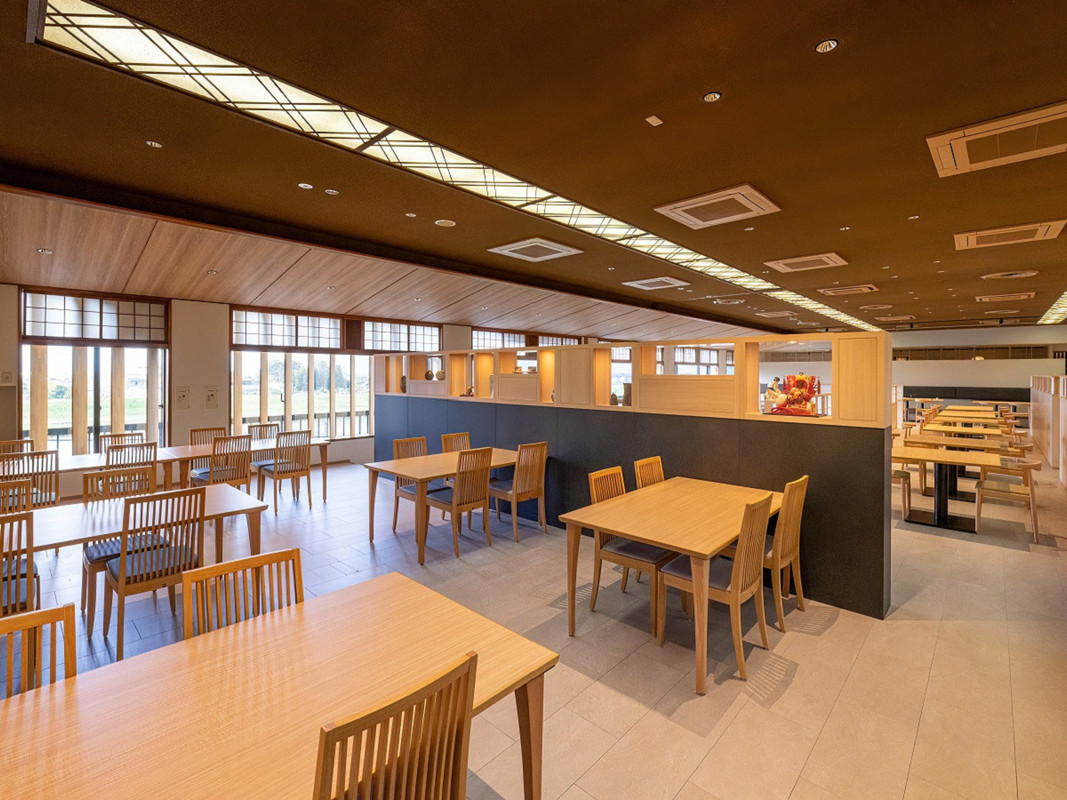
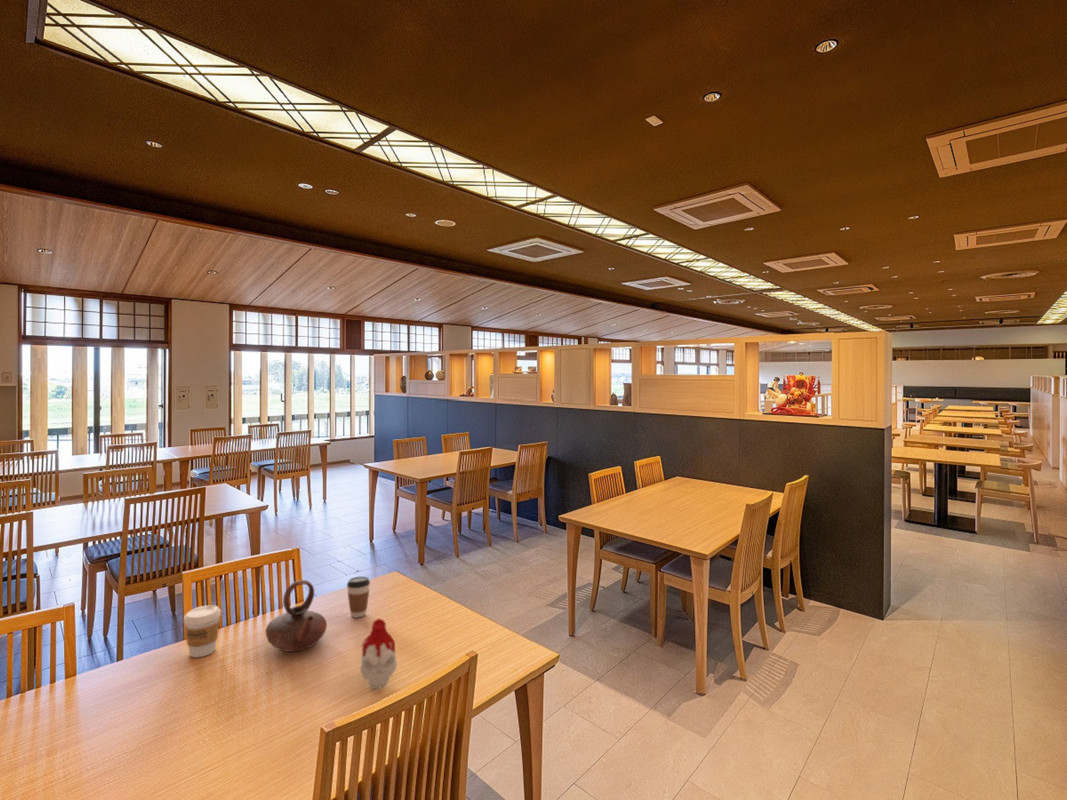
+ candle (378, 649)
+ coffee cup (358, 596)
+ teapot (300, 616)
+ coffee cup (202, 630)
